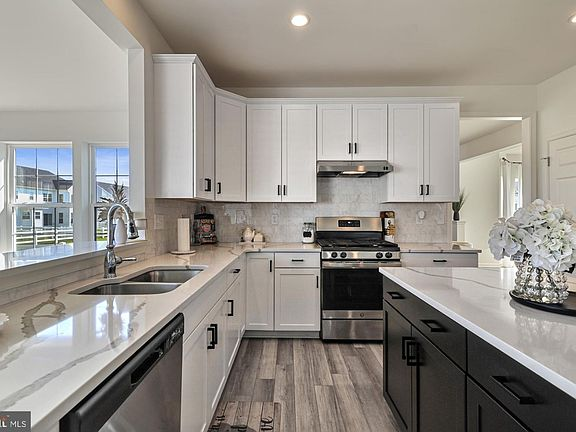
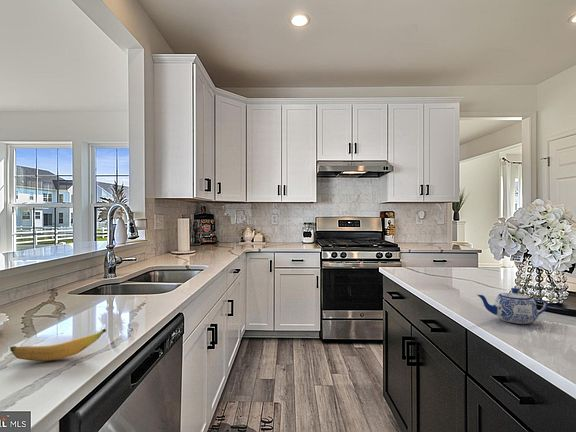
+ banana (59, 345)
+ teapot (511, 304)
